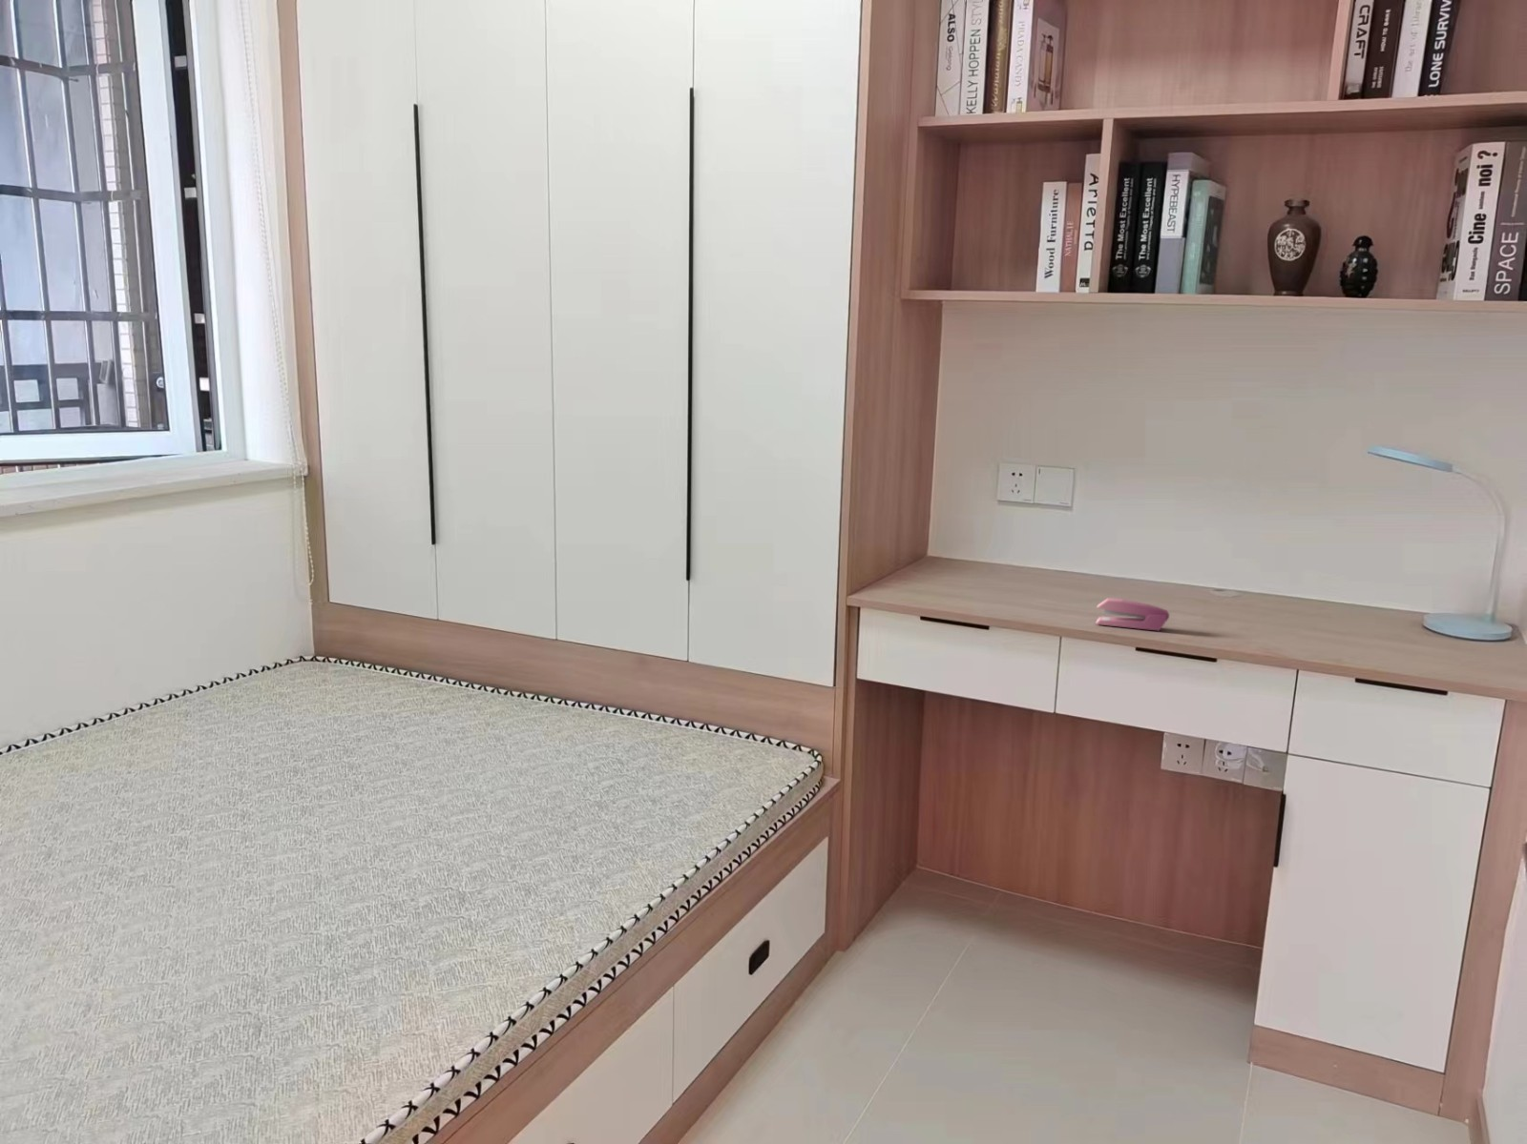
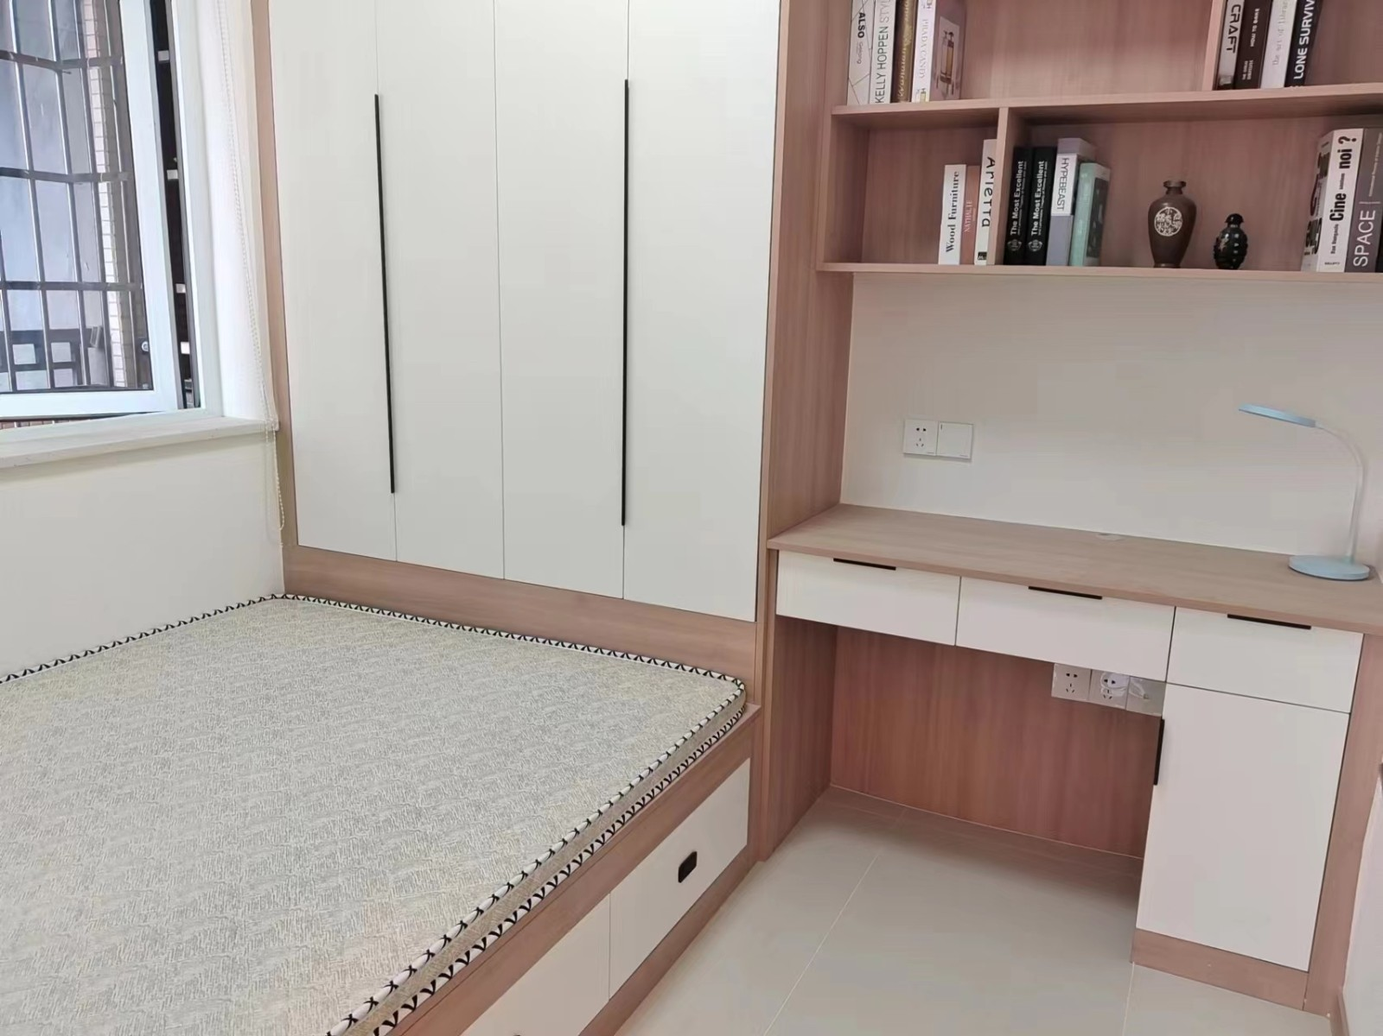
- stapler (1131, 613)
